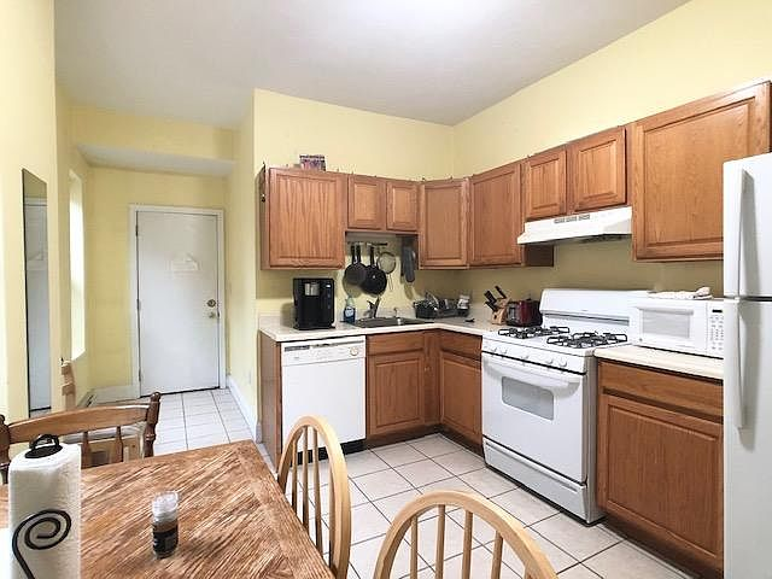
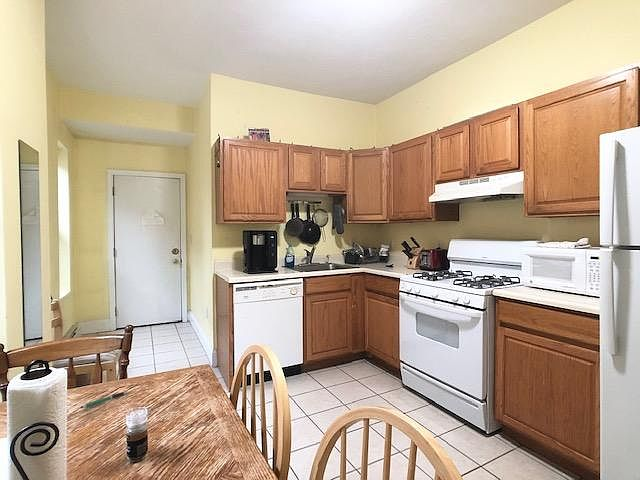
+ pen (105, 399)
